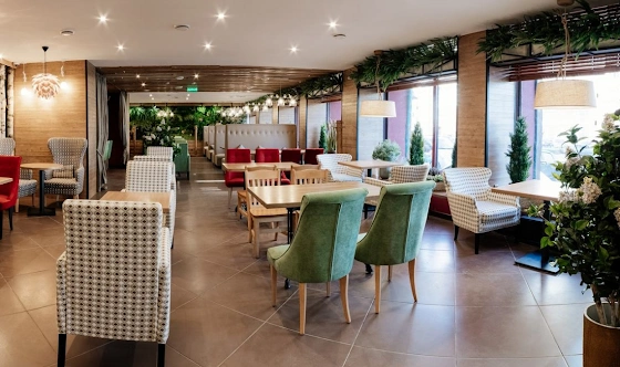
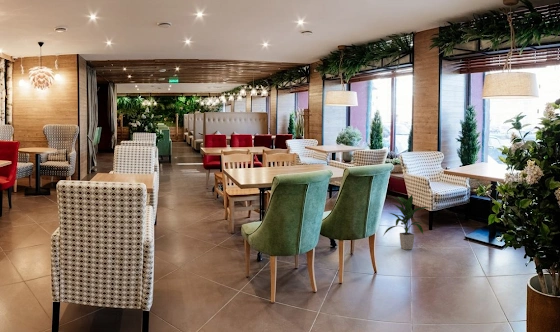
+ indoor plant (405, 220)
